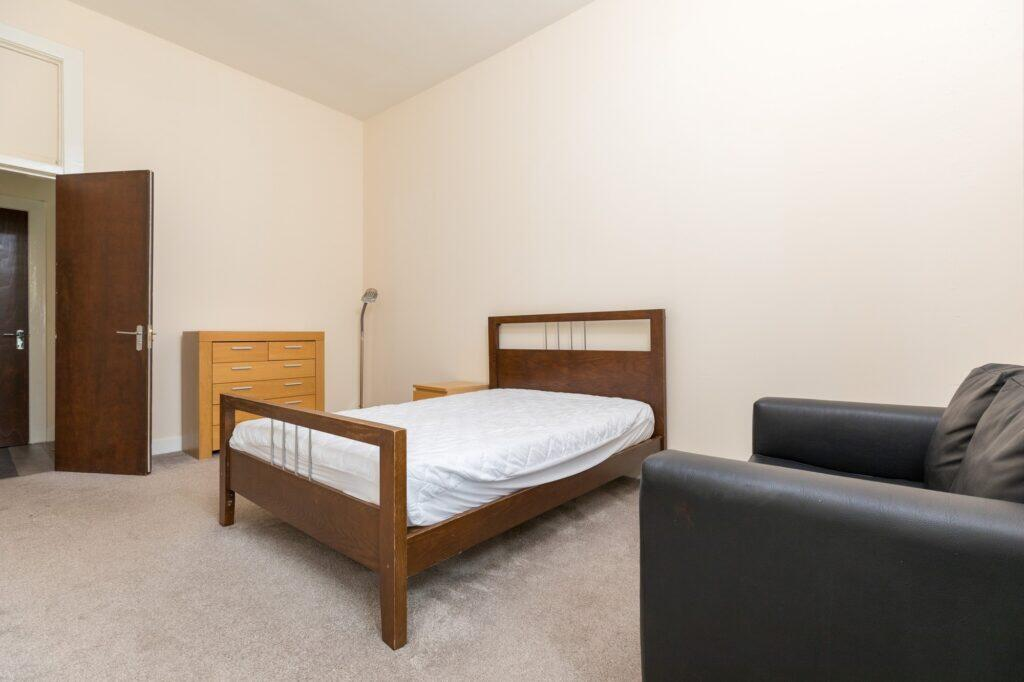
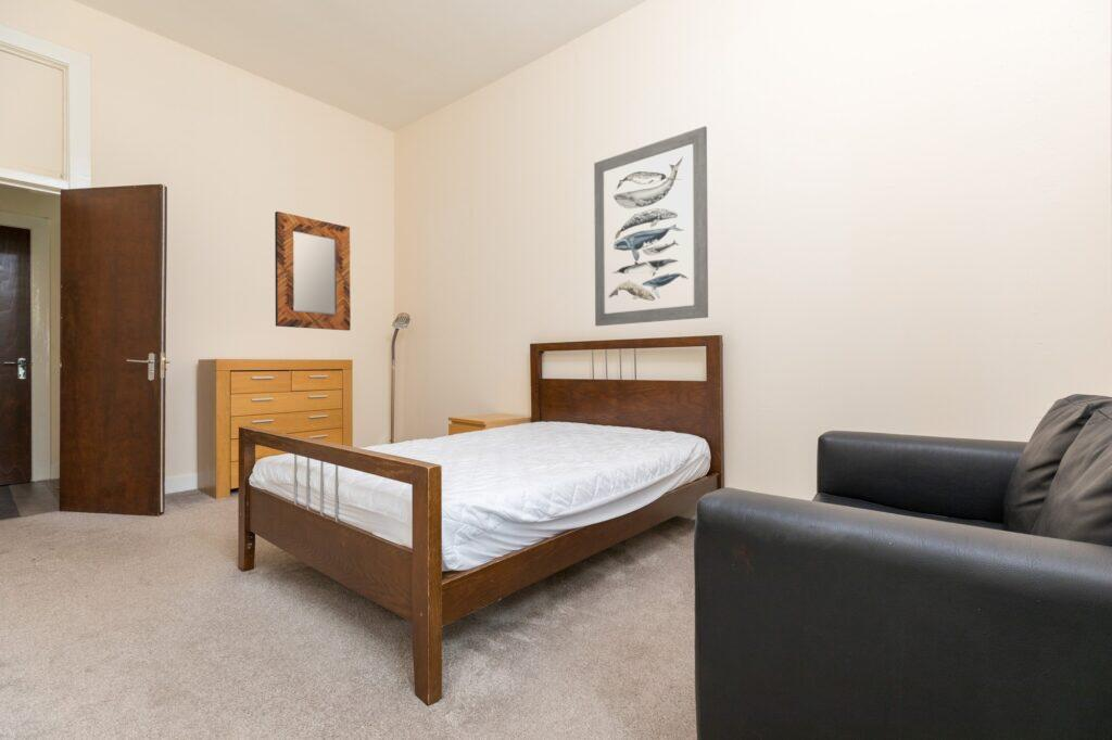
+ wall art (646, 233)
+ home mirror (314, 273)
